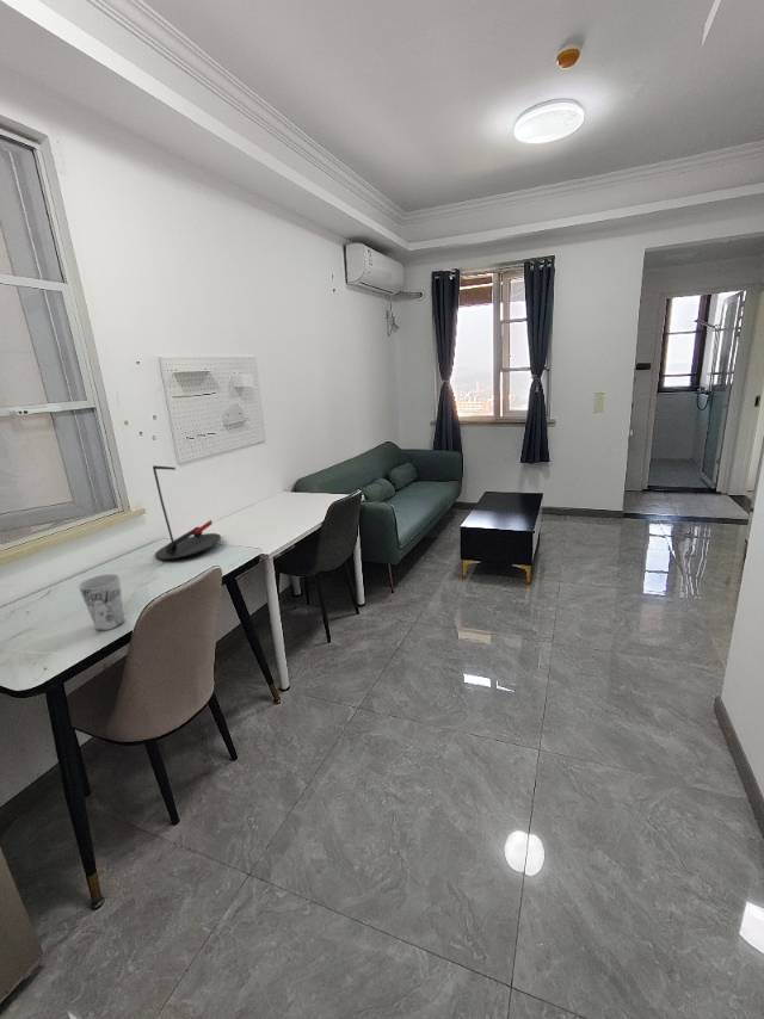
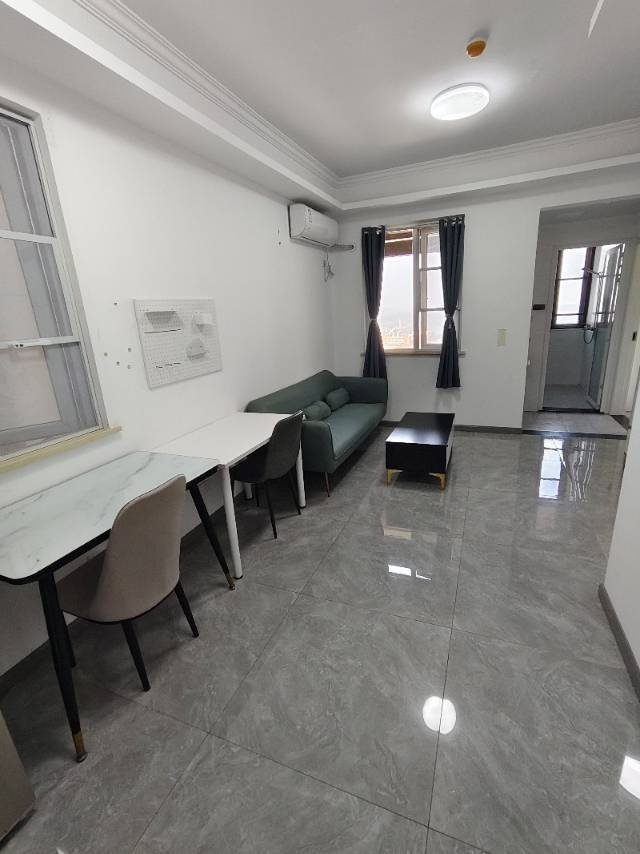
- cup (104, 603)
- desk lamp (165, 510)
